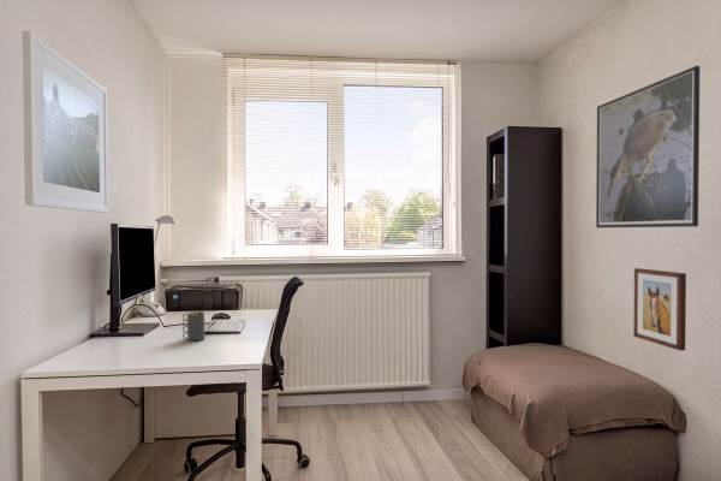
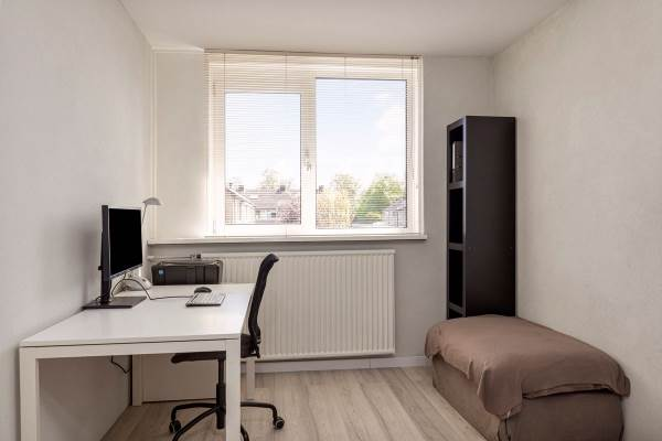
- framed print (72, 137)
- wall art (657, 307)
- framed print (640, 158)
- mug (193, 326)
